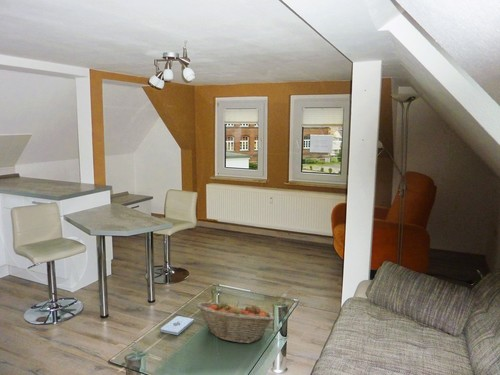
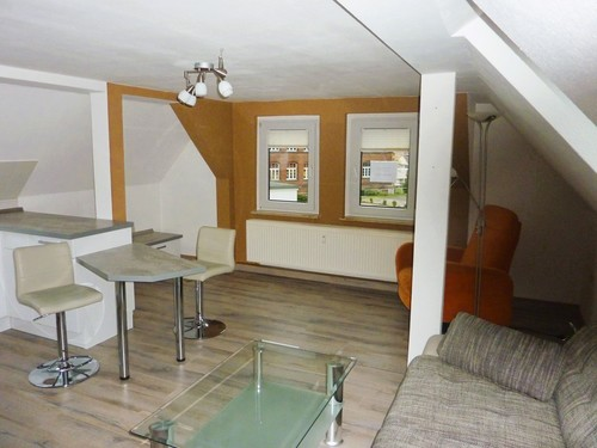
- notepad (177, 325)
- fruit basket (234, 316)
